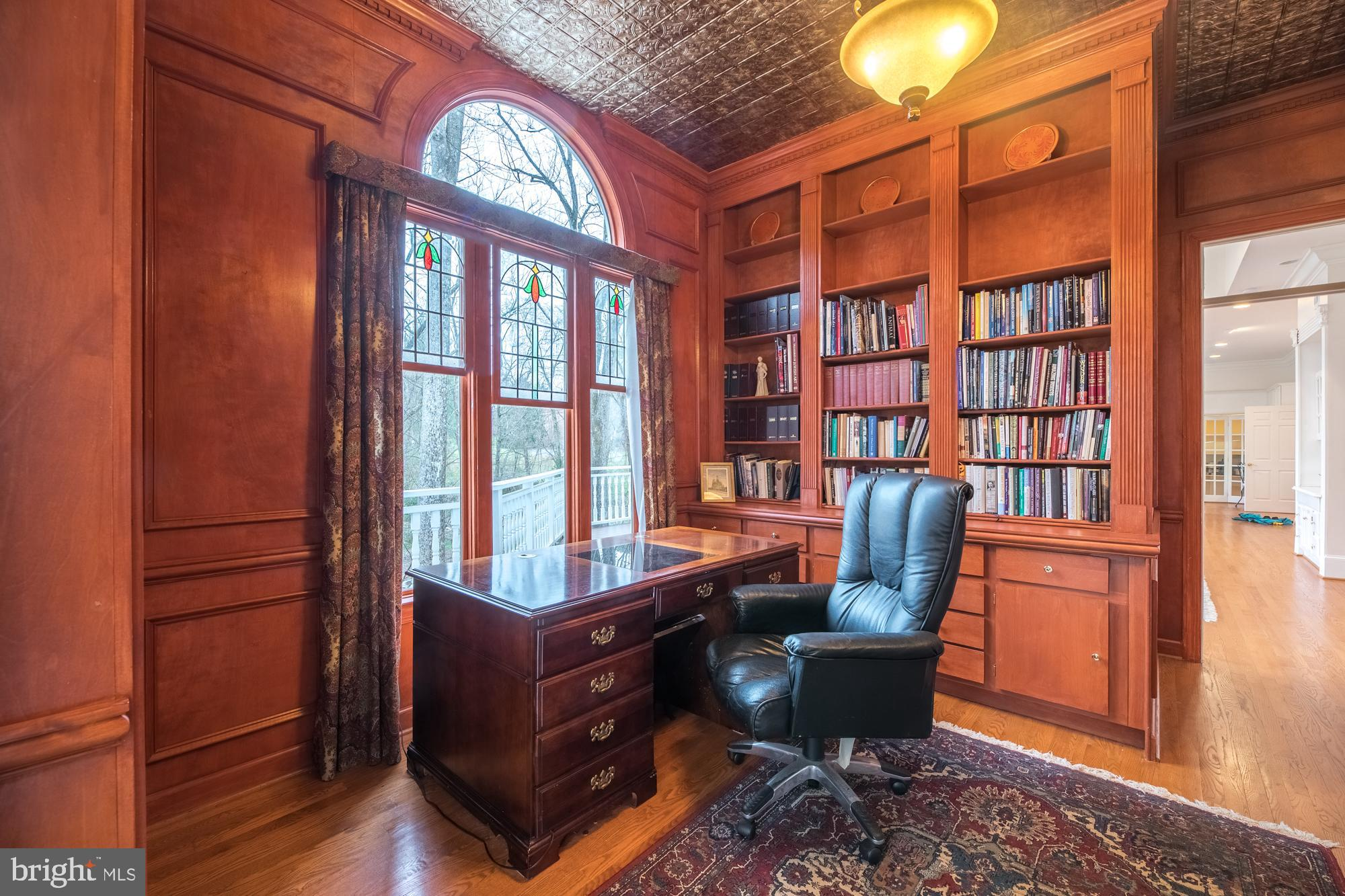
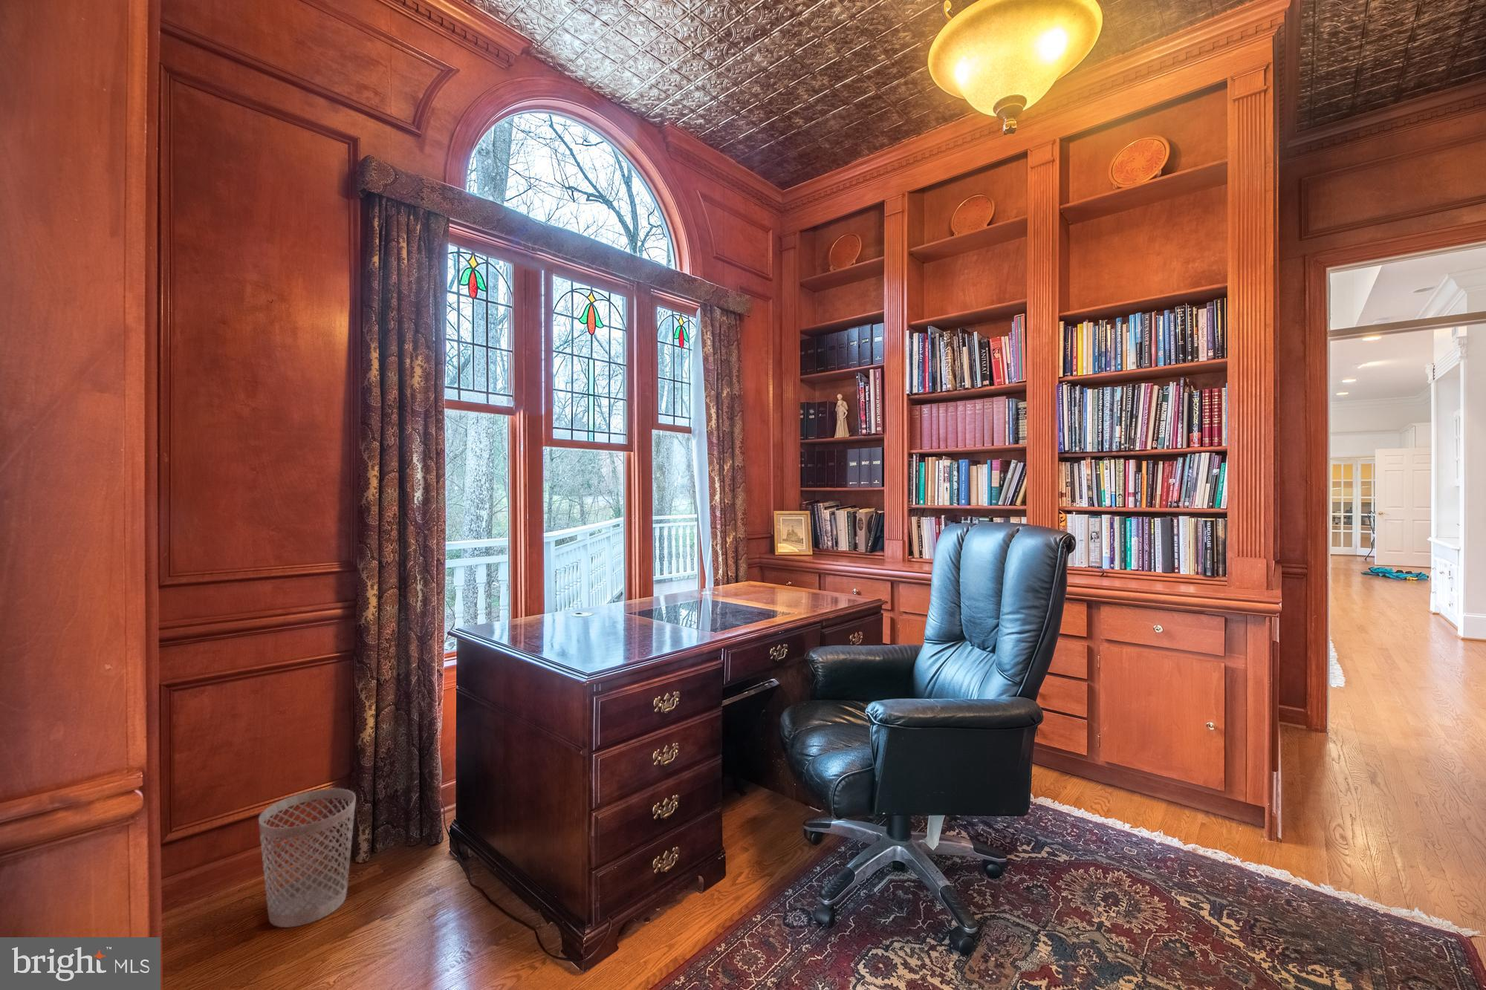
+ wastebasket (309, 856)
